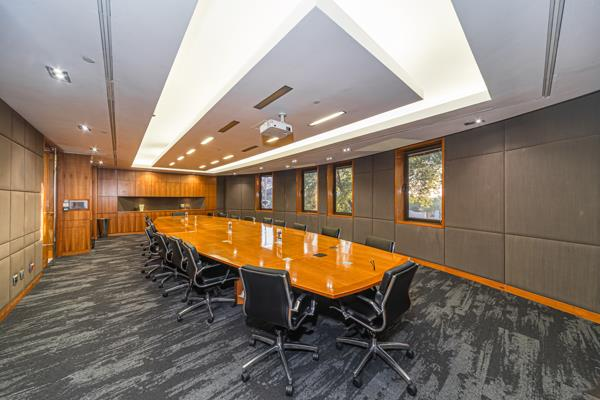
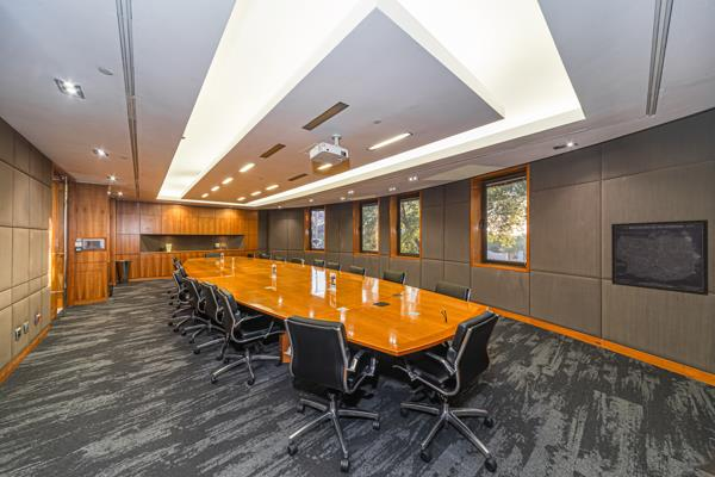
+ wall art (654, 255)
